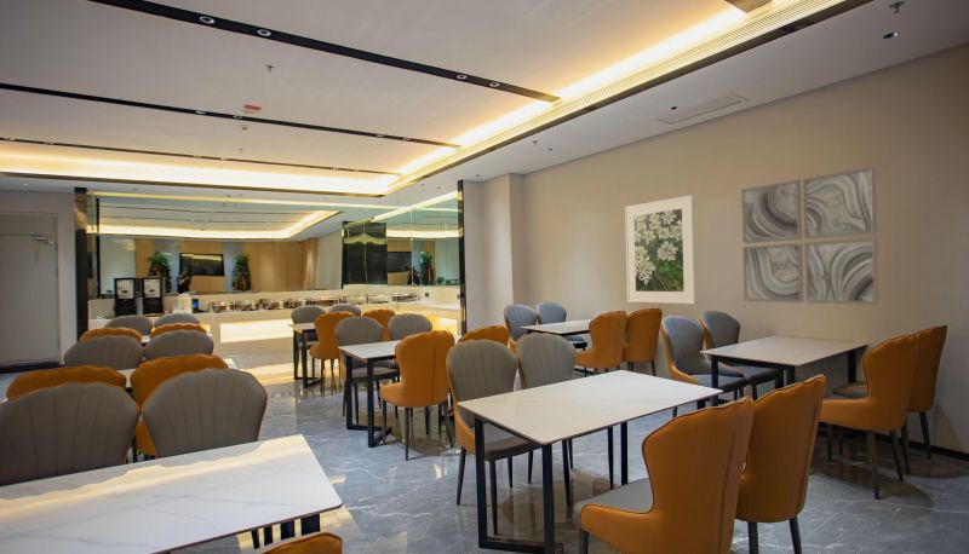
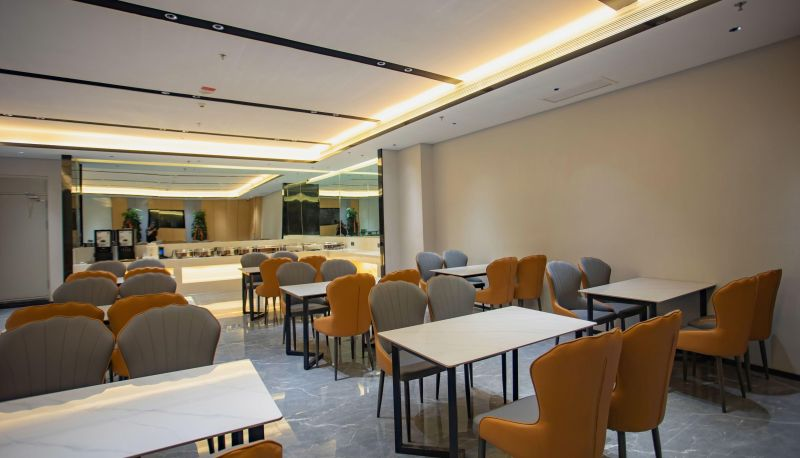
- wall art (804, 238)
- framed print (658, 252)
